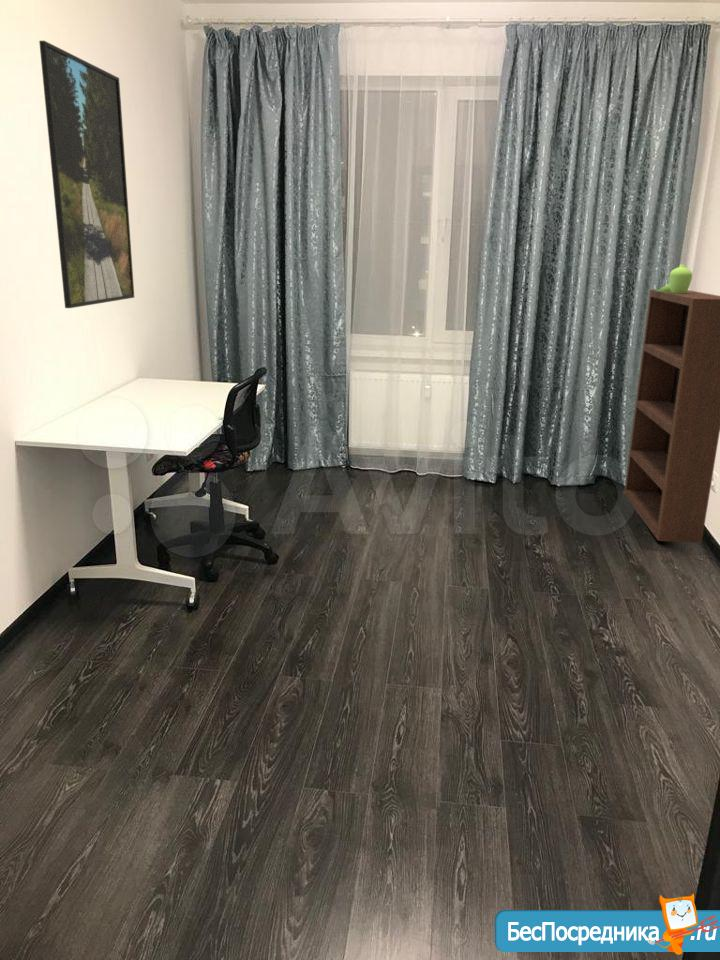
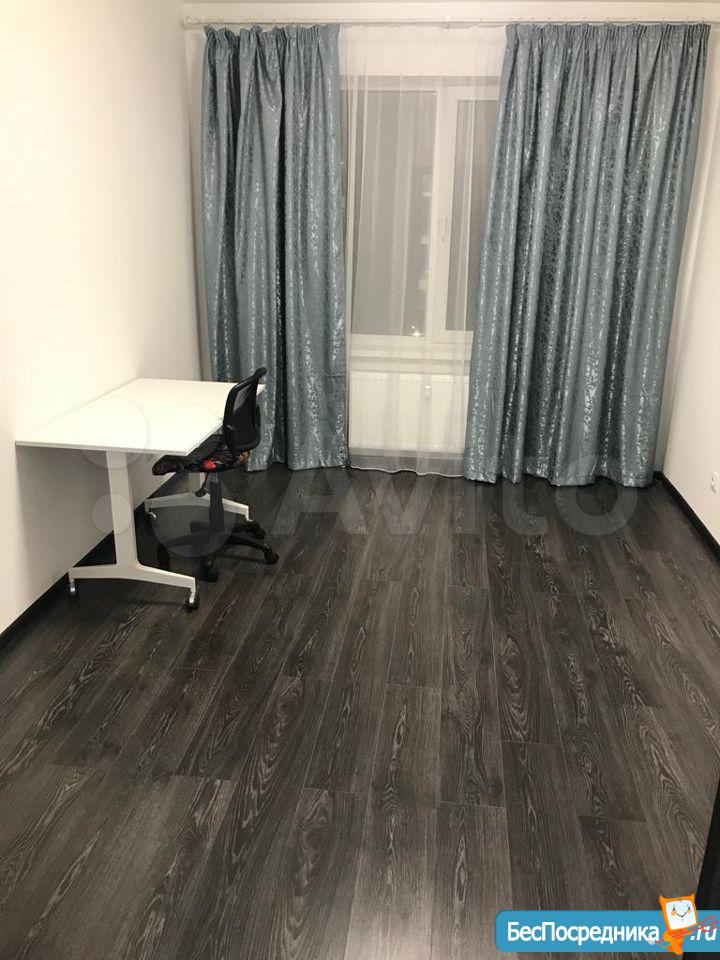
- vase (676, 277)
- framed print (93, 187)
- bookcase (674, 410)
